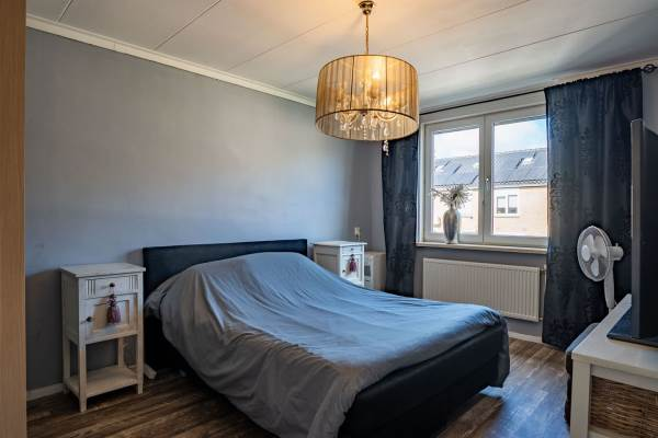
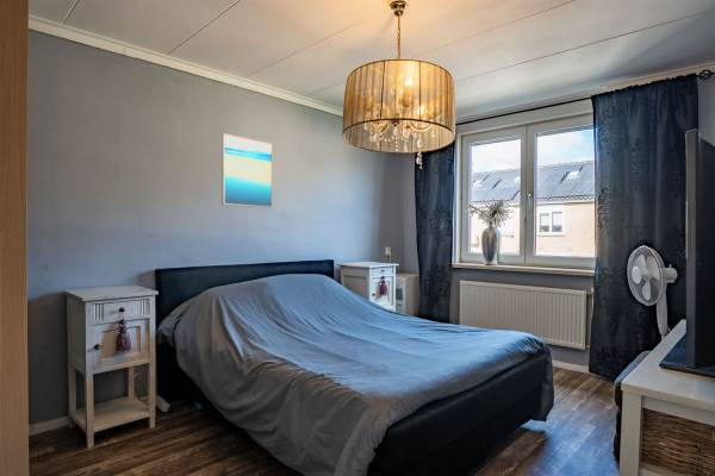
+ wall art (248, 171)
